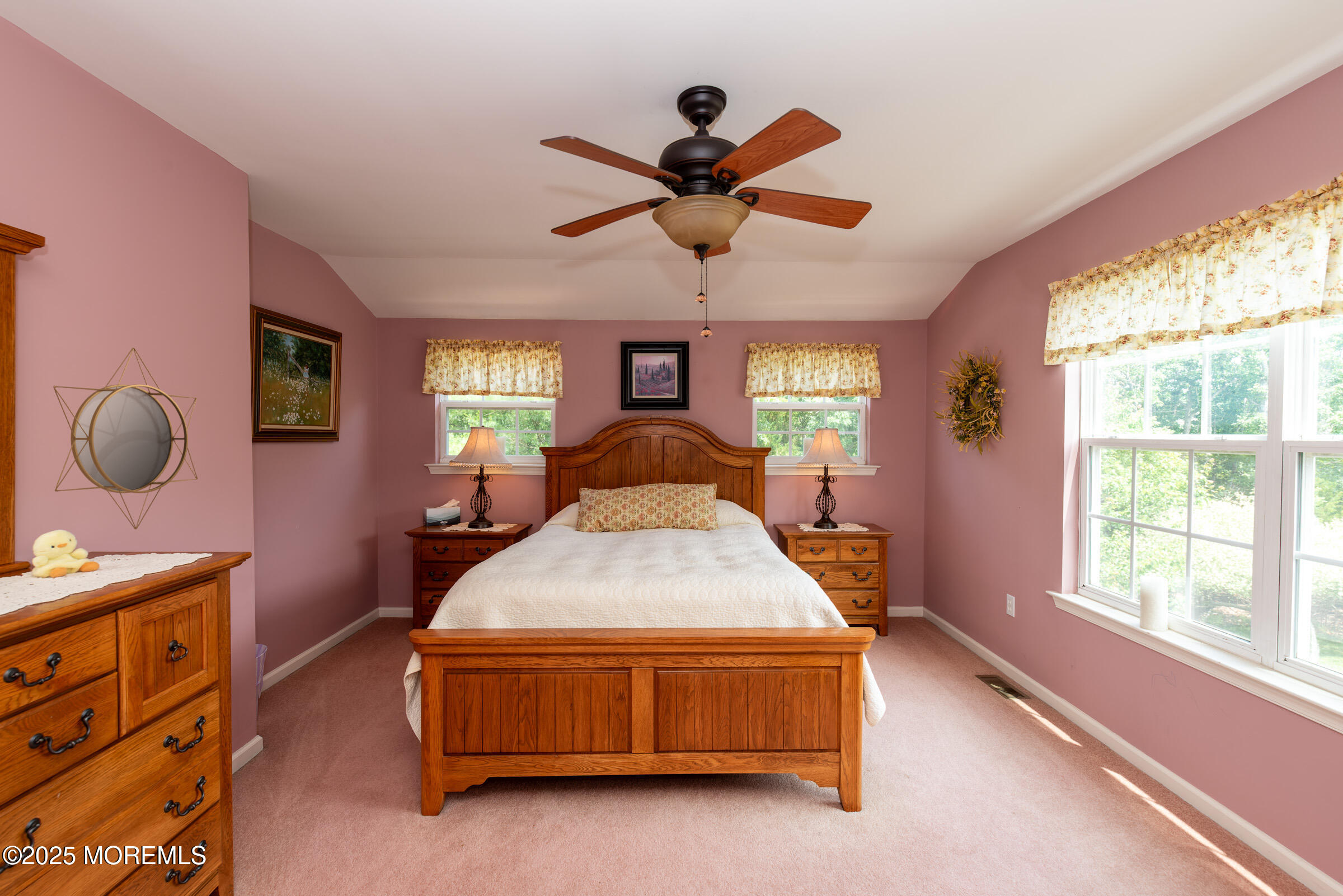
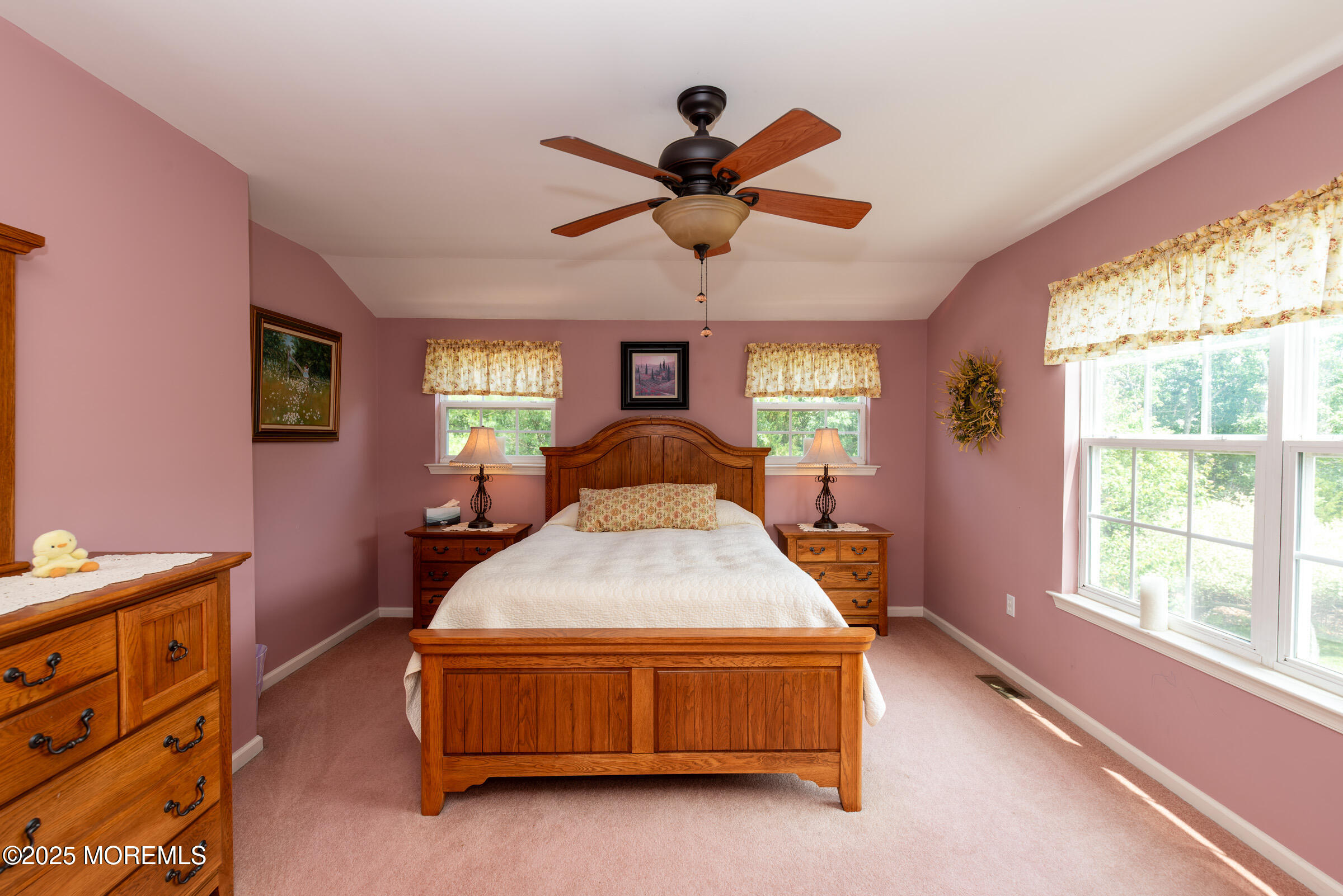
- home mirror (134, 438)
